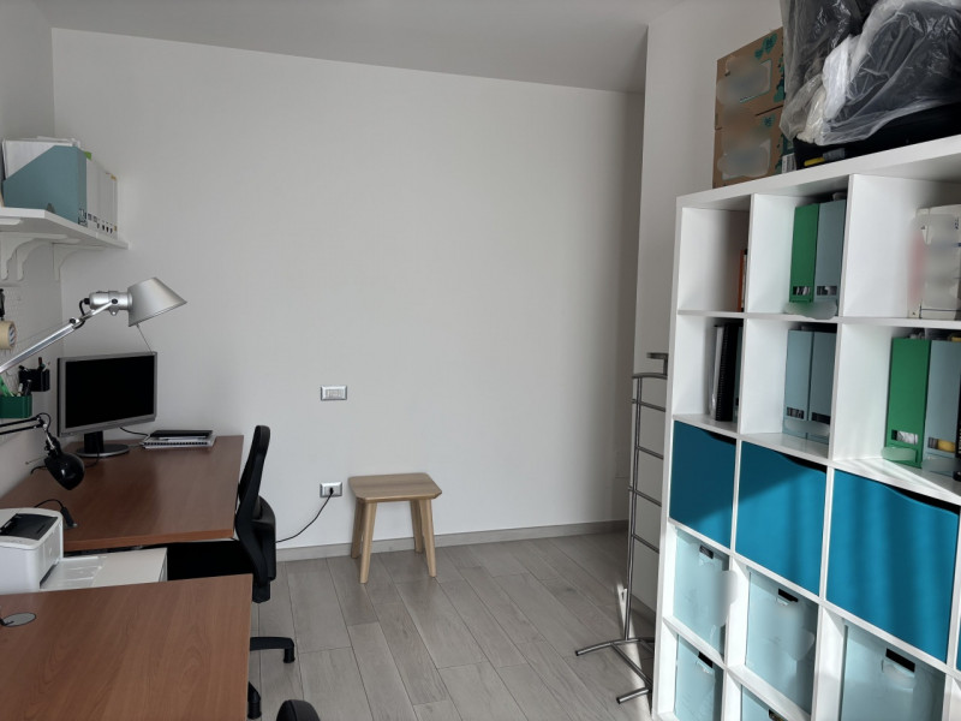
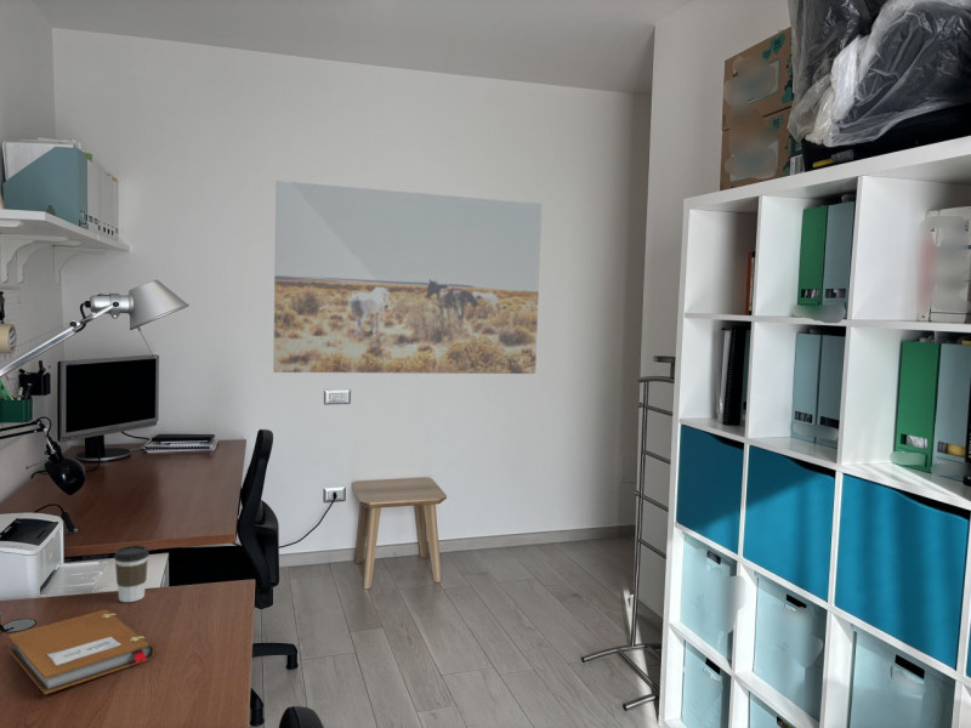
+ notebook (83, 647)
+ coffee cup (131, 573)
+ wall art (413, 284)
